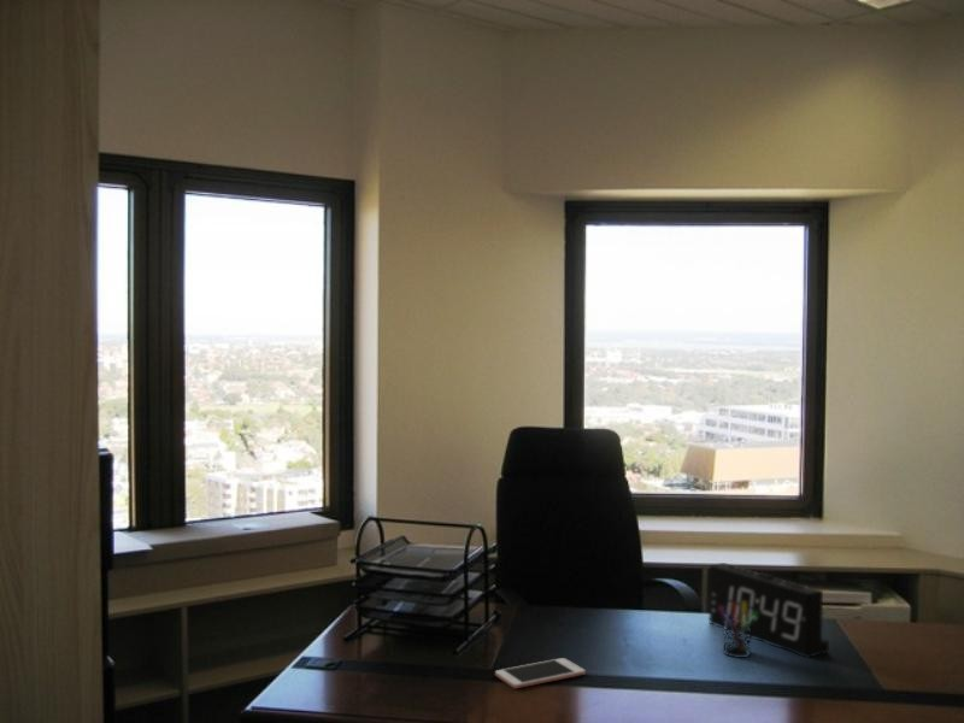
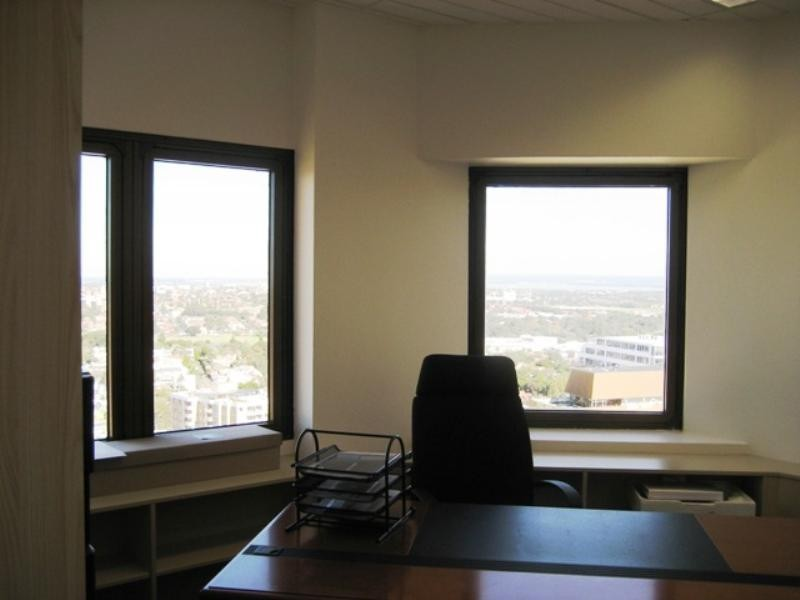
- cell phone (540, 672)
- alarm clock (765, 605)
- pen holder (739, 628)
